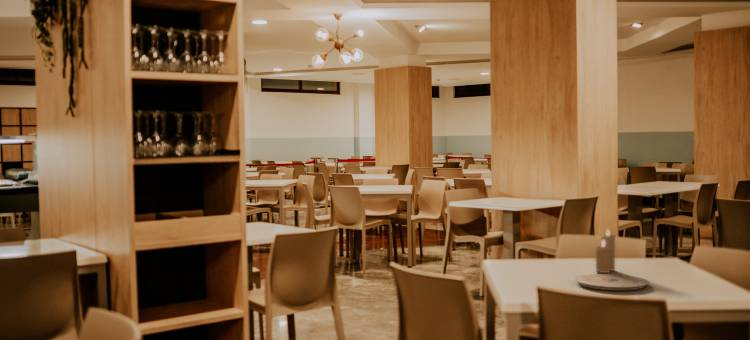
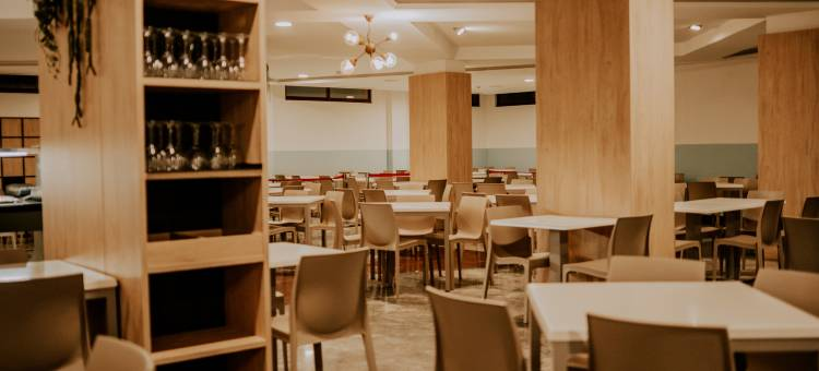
- plate (611, 282)
- candle (605, 250)
